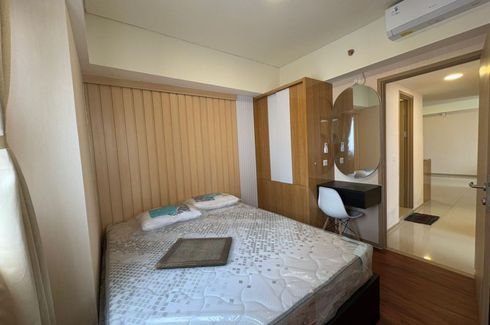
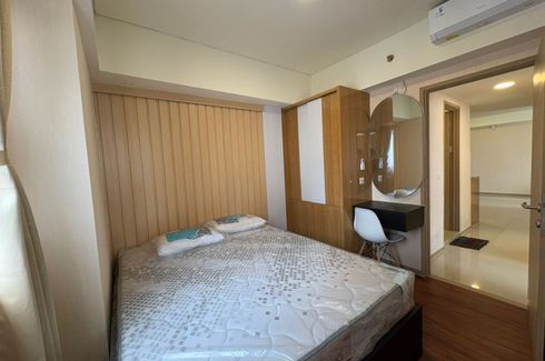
- serving tray (198, 250)
